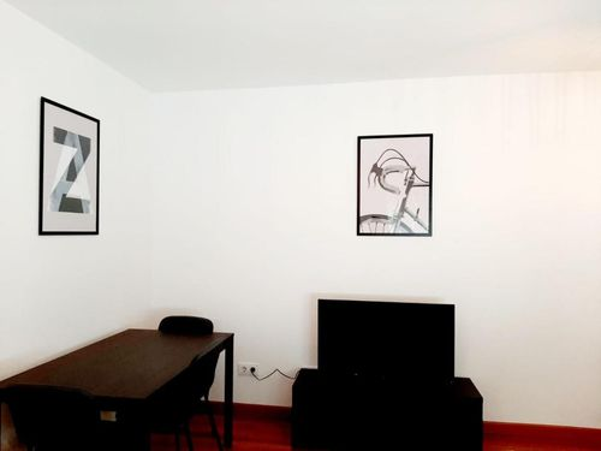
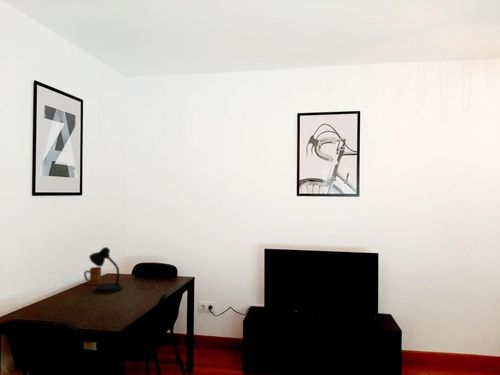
+ desk lamp (118, 268)
+ mug (92, 276)
